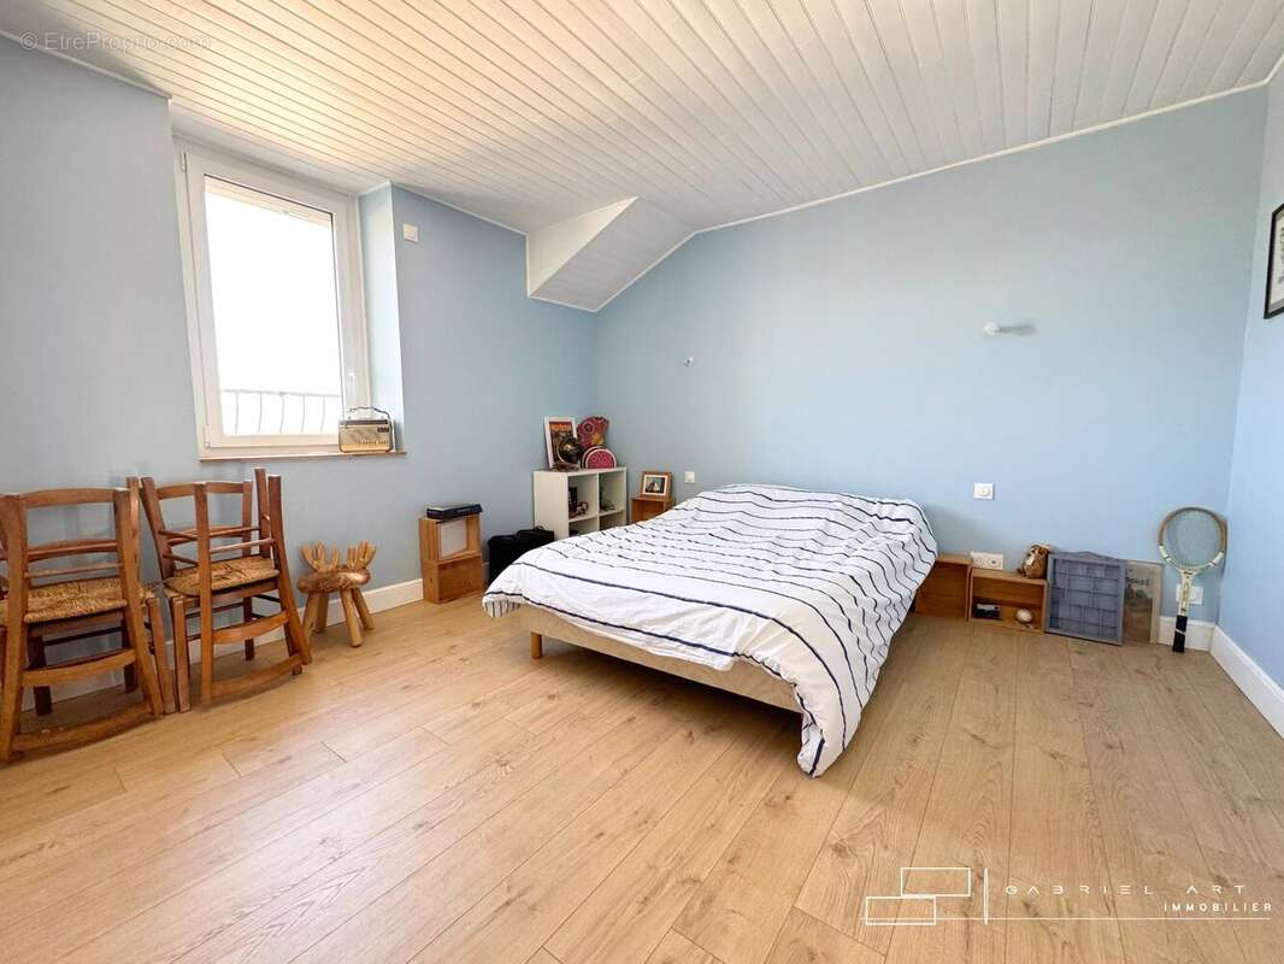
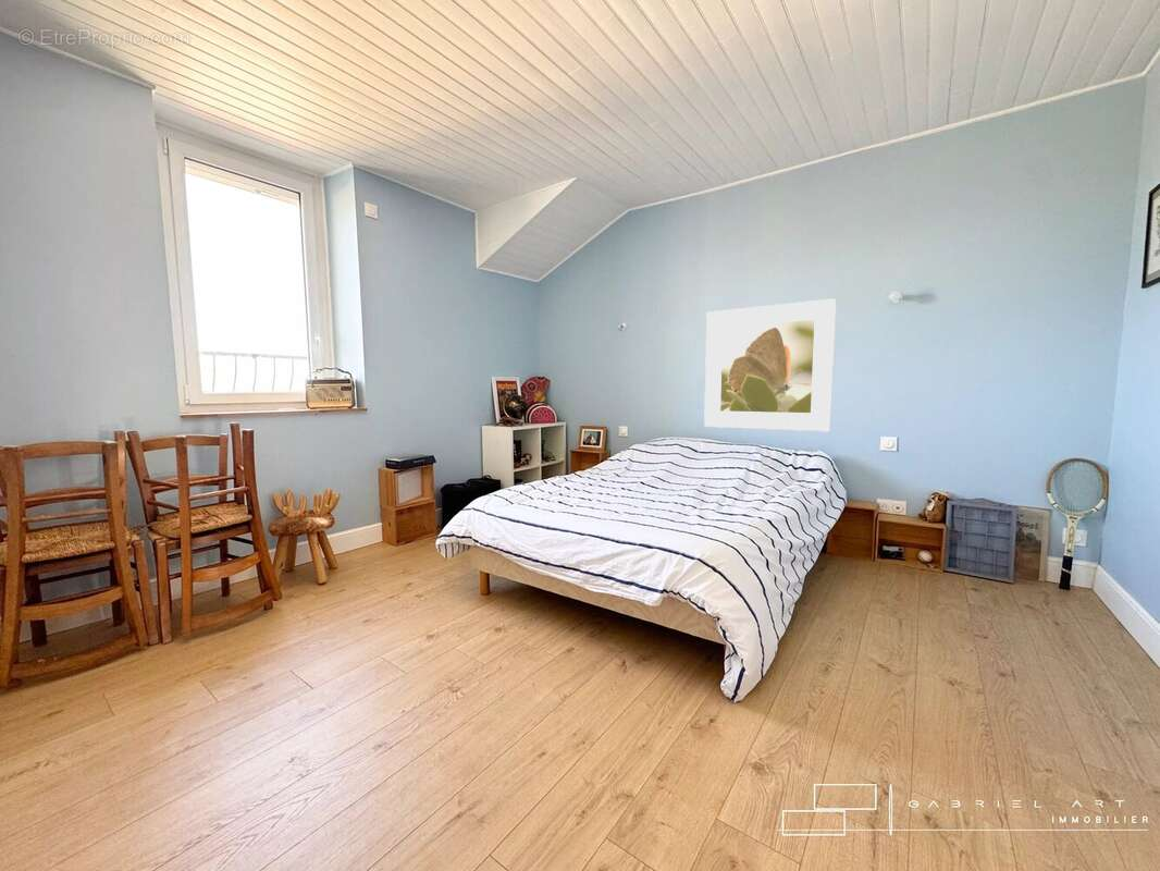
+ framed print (764, 368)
